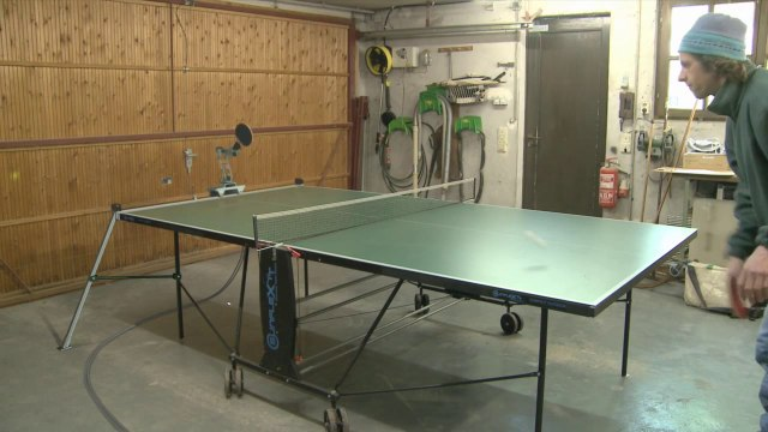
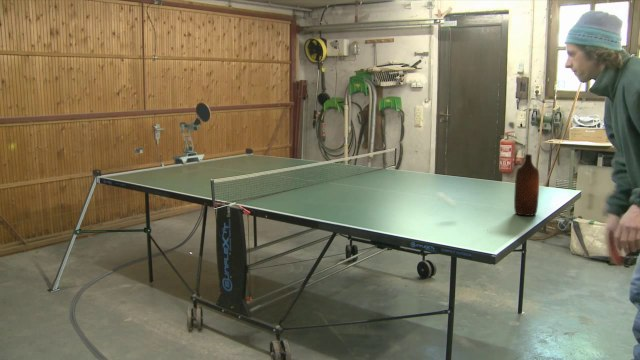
+ bottle (527, 184)
